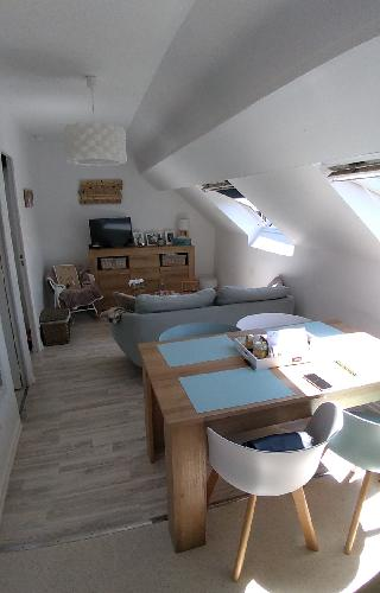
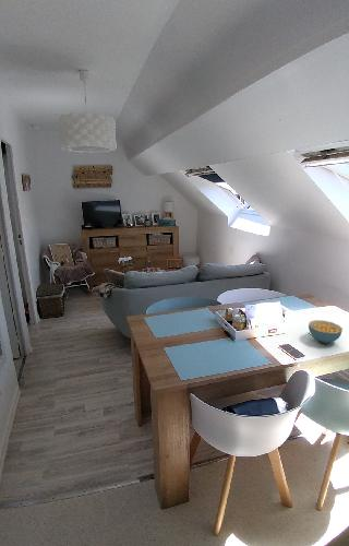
+ cereal bowl (324, 333)
